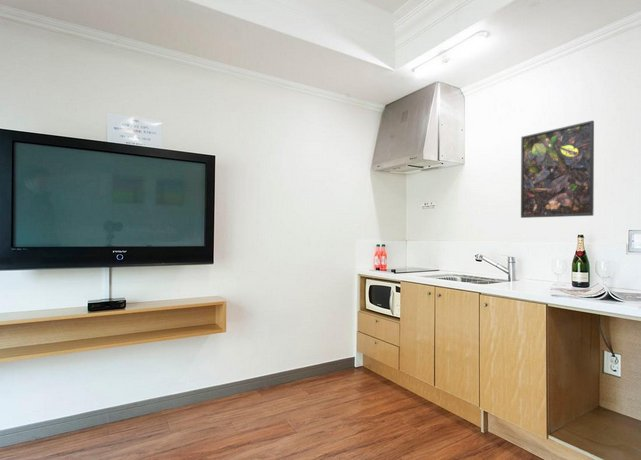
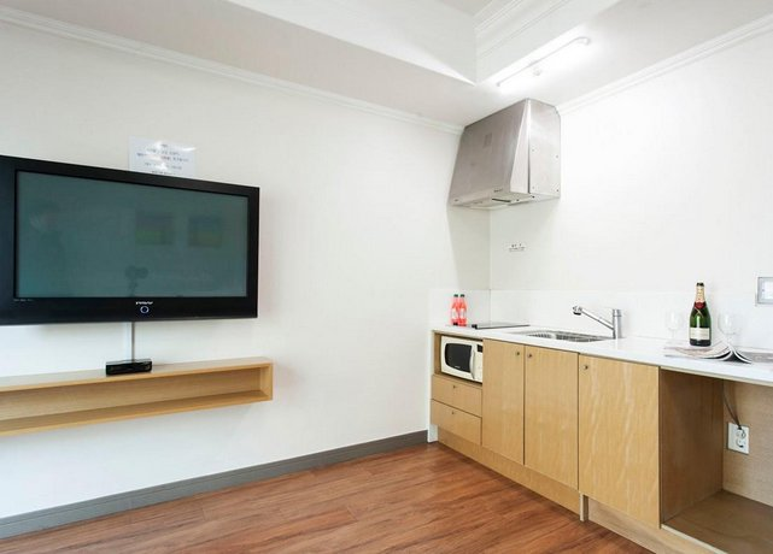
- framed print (554, 173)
